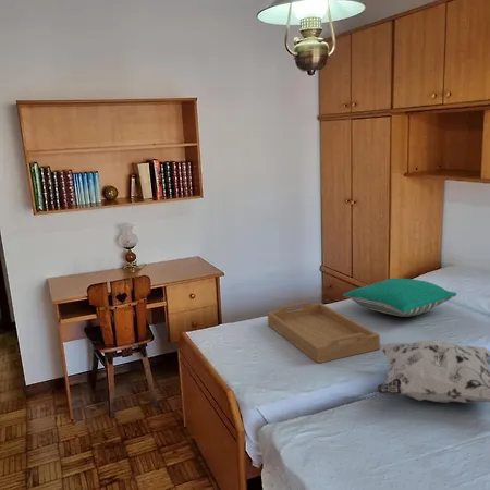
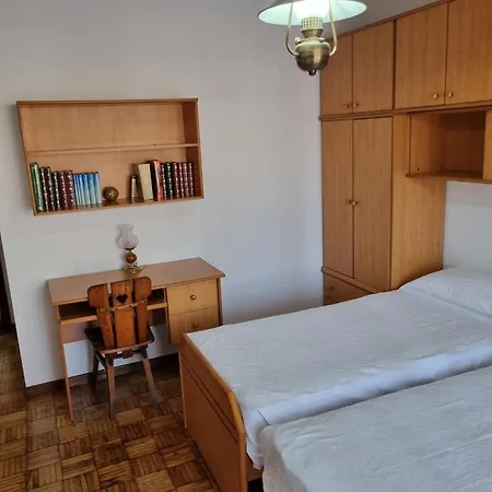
- serving tray (319, 327)
- decorative pillow (438, 370)
- pillow (397, 295)
